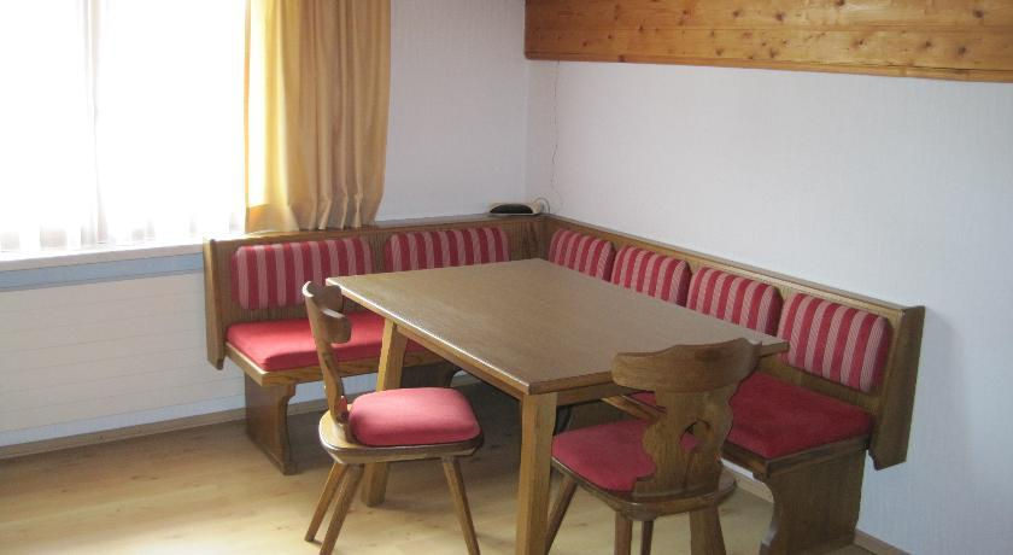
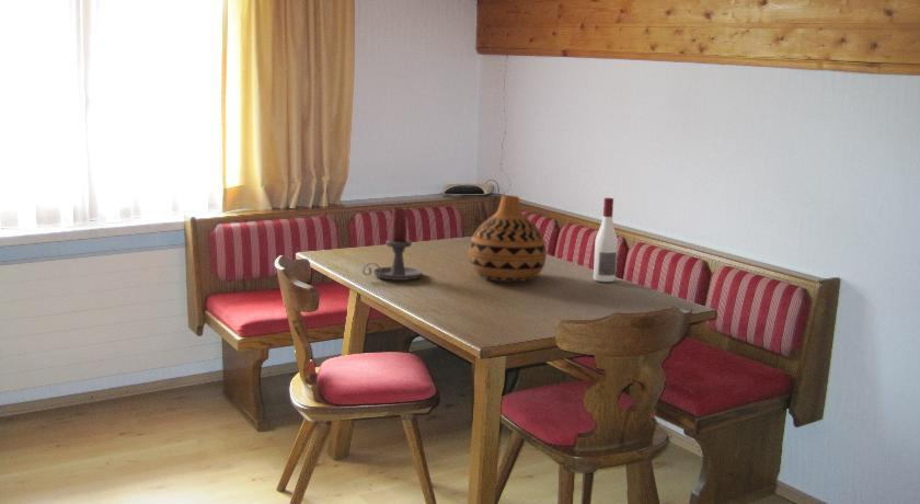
+ candle holder (392, 242)
+ vase (508, 237)
+ alcohol (606, 239)
